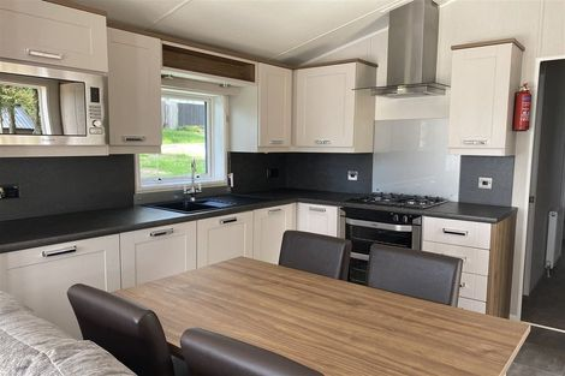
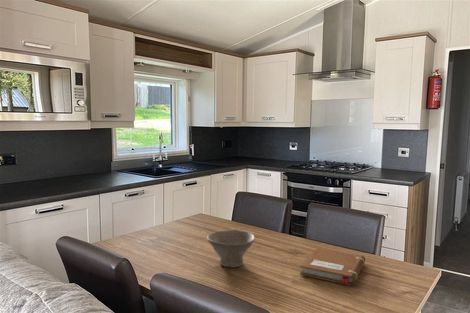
+ notebook (333, 265)
+ bowl (230, 249)
